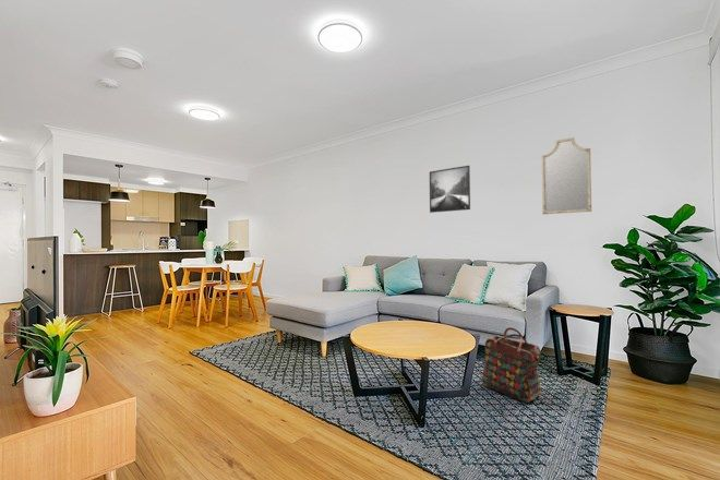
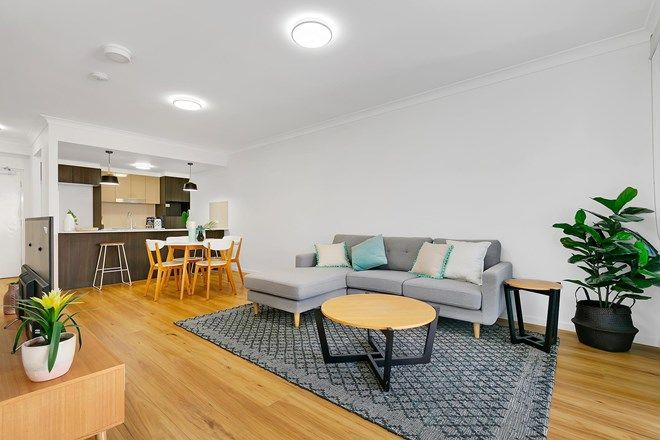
- home mirror (565, 176)
- backpack (512, 359)
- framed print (448, 190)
